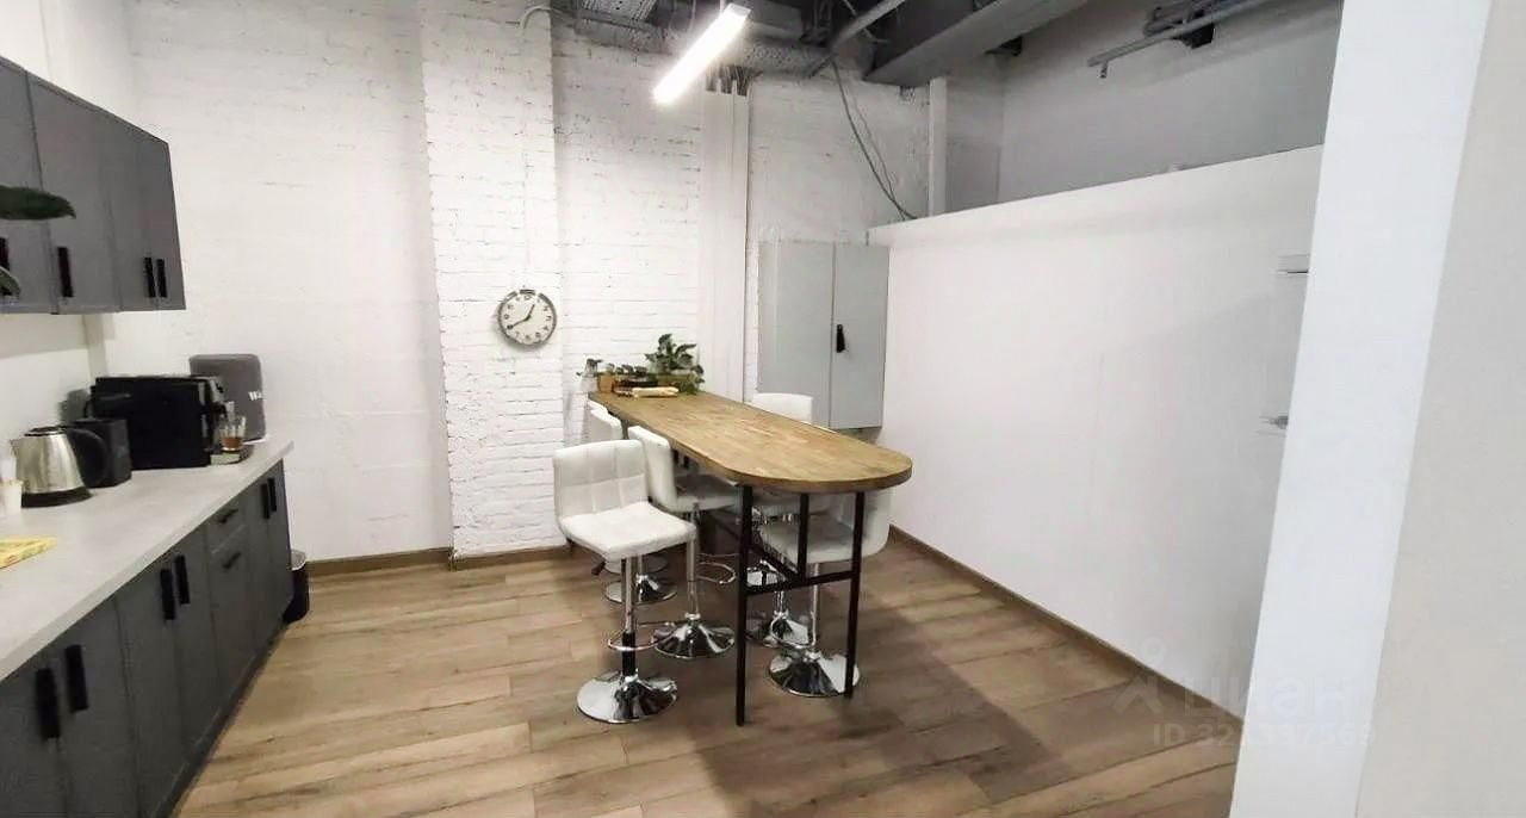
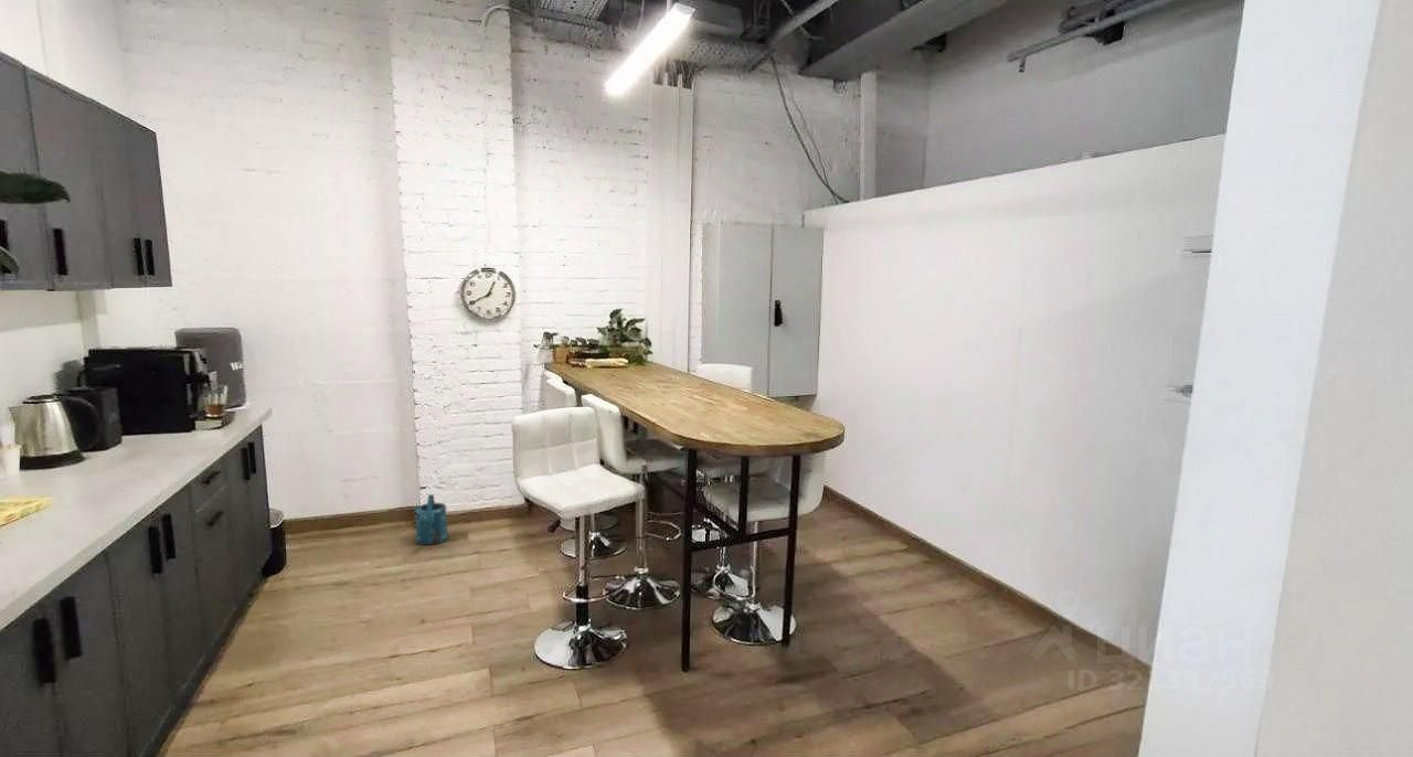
+ watering can (431, 522)
